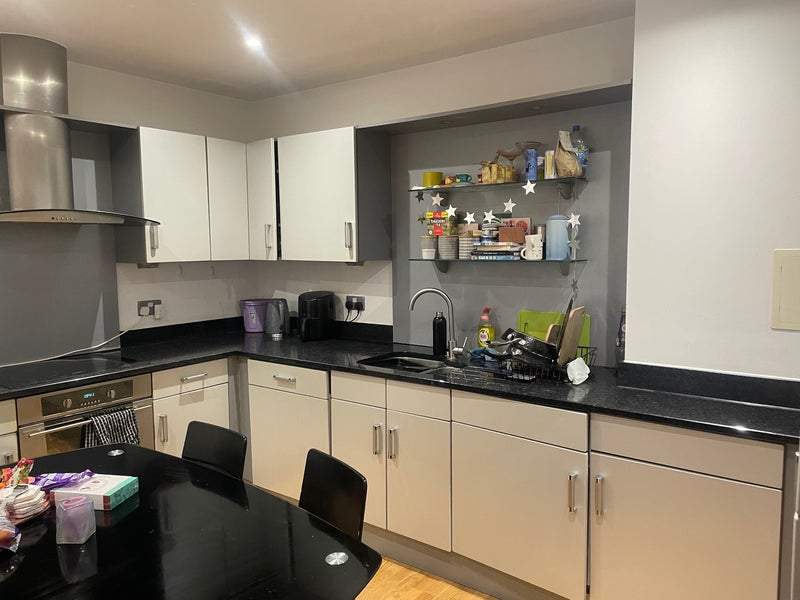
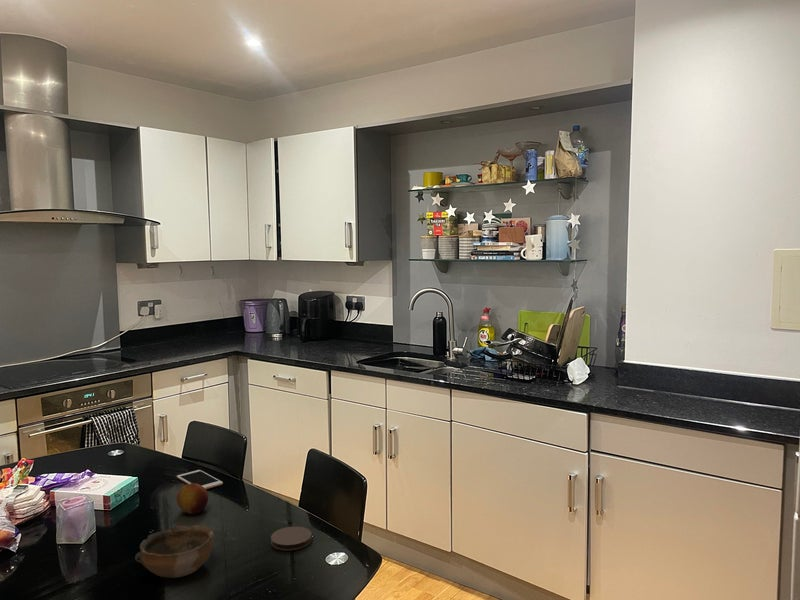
+ fruit (193, 497)
+ bowl (177, 554)
+ cell phone (199, 479)
+ coaster (291, 538)
